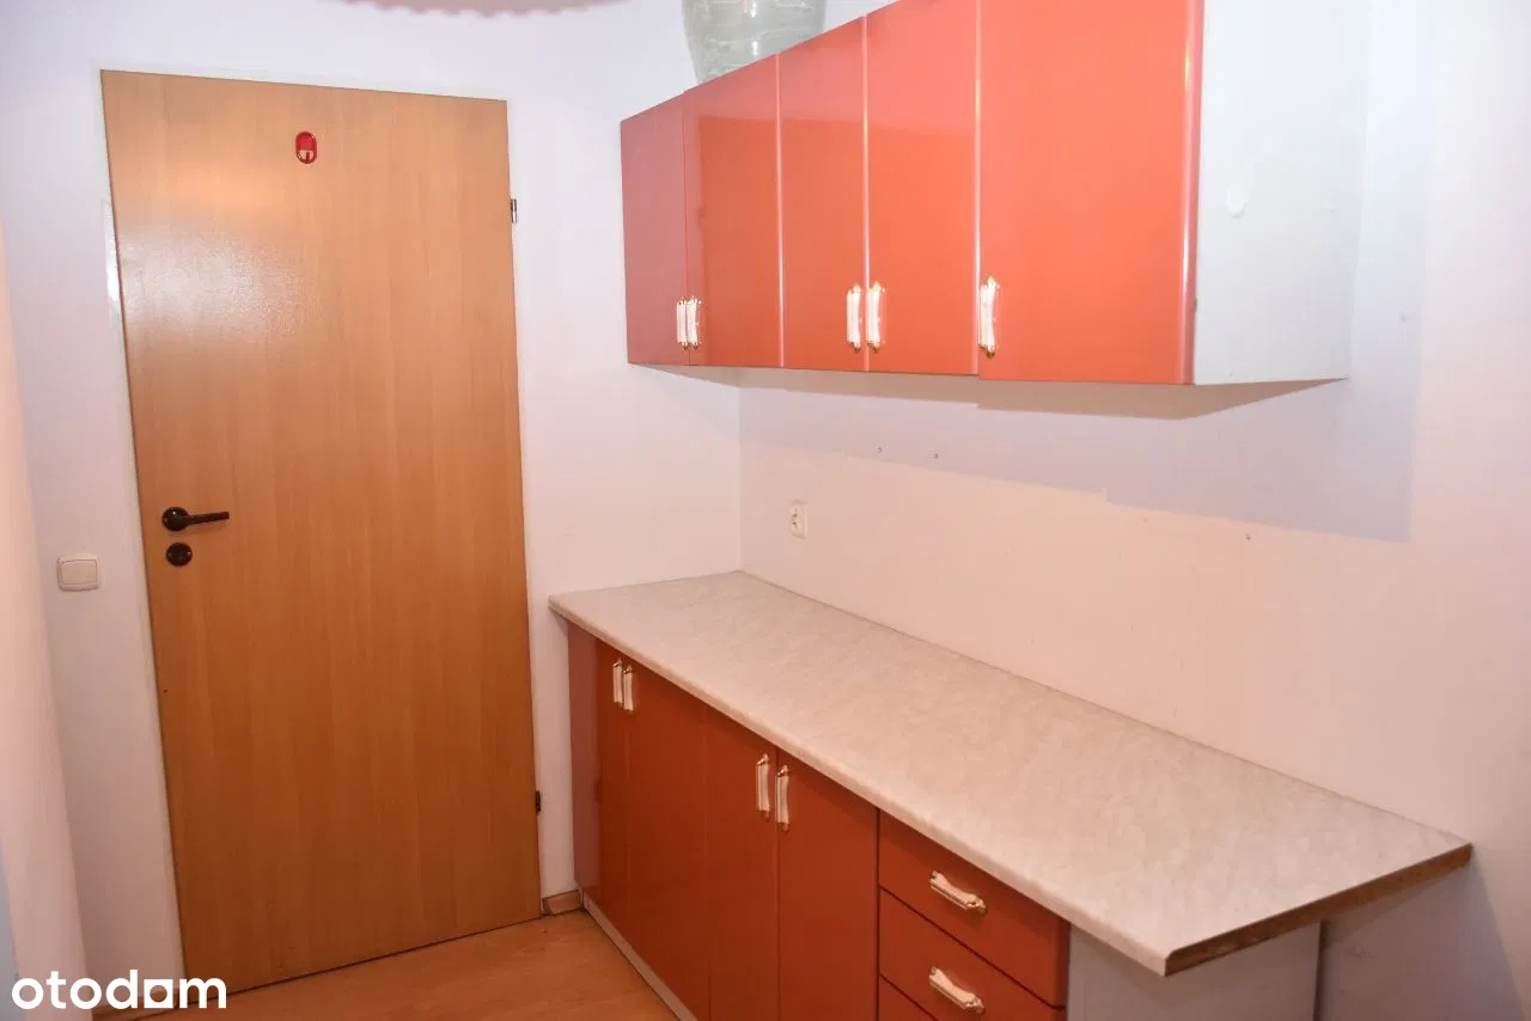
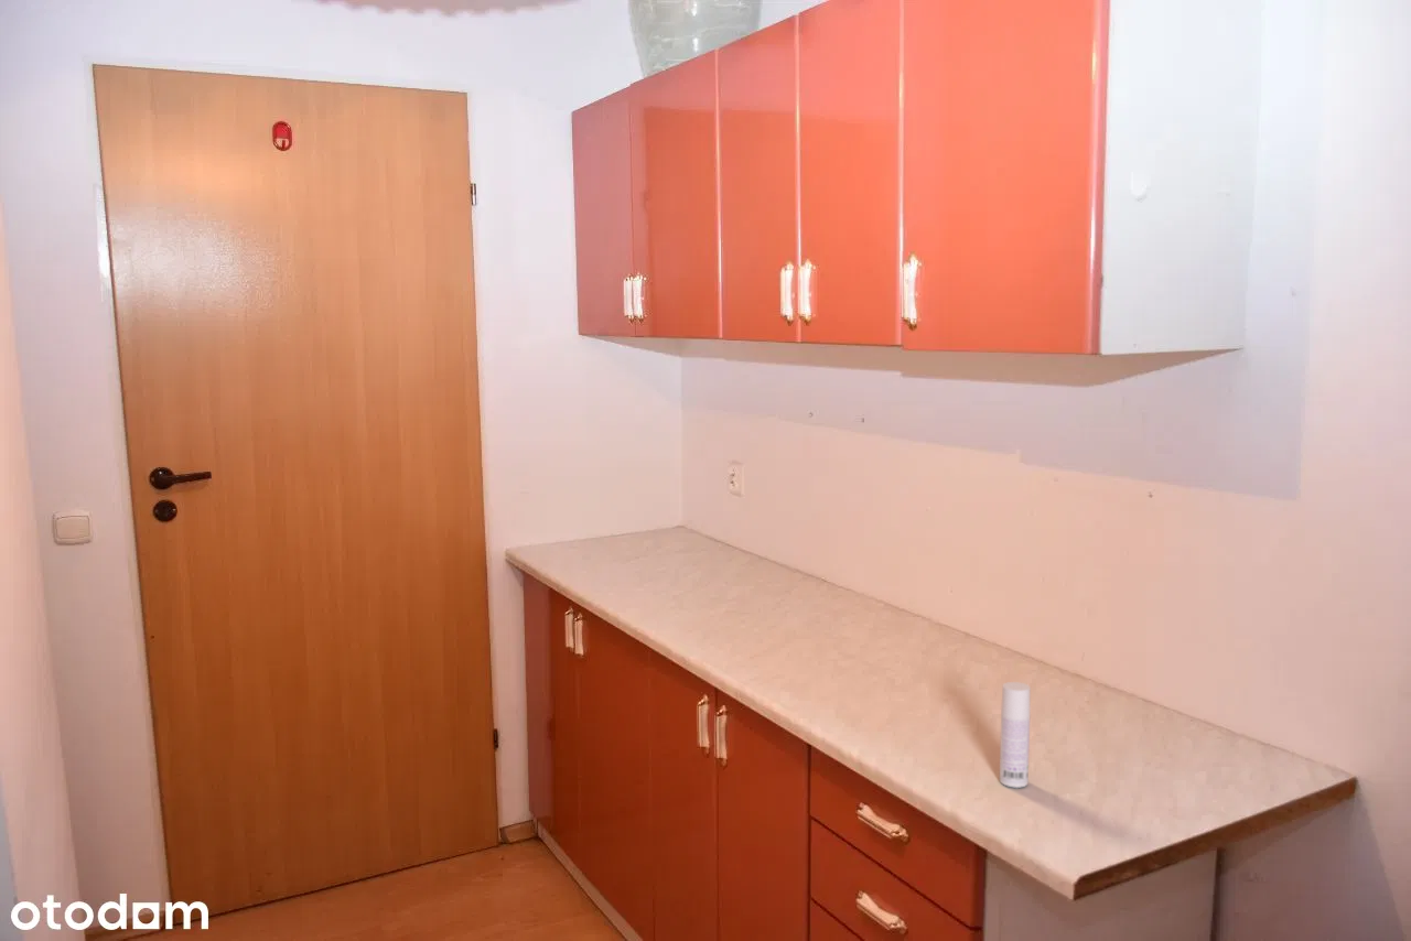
+ bottle (1014, 734)
